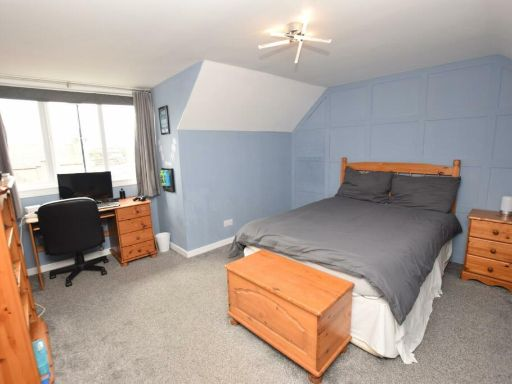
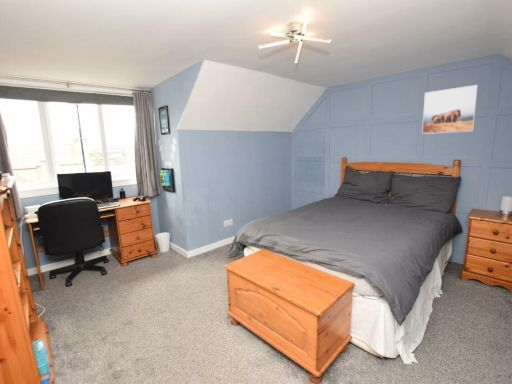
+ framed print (448, 111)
